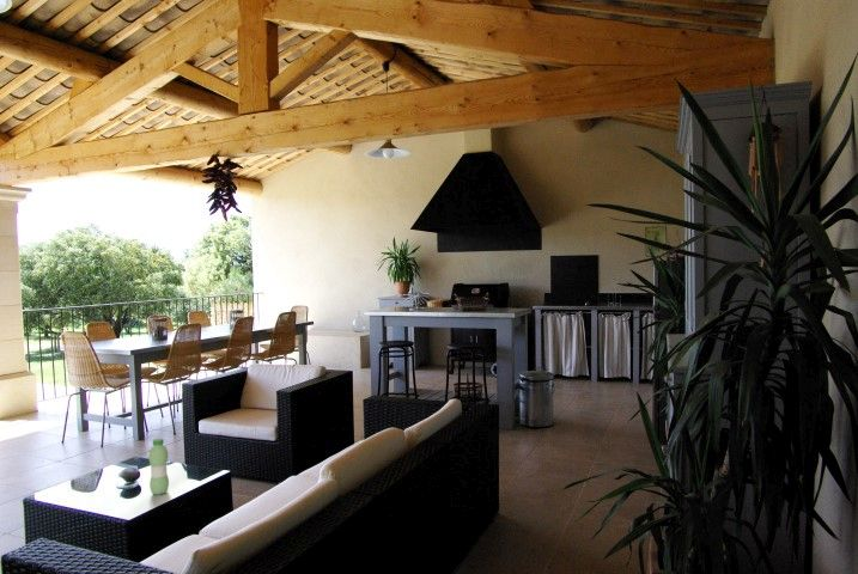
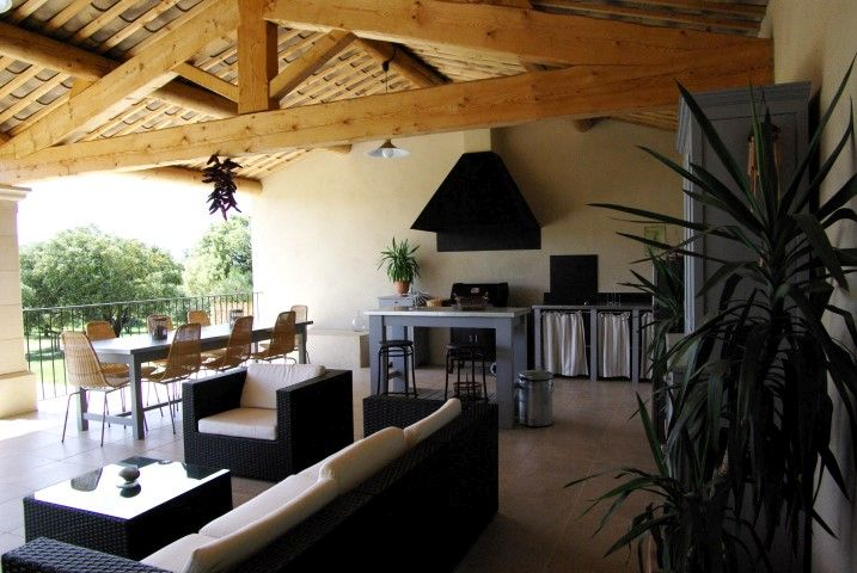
- water bottle (158, 465)
